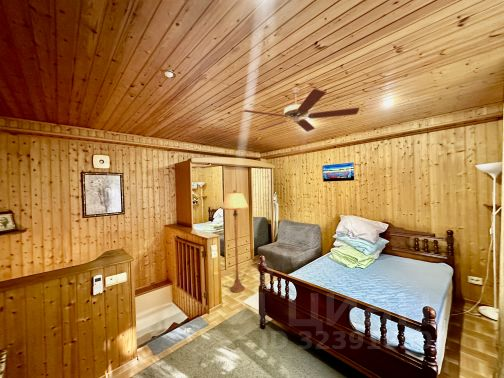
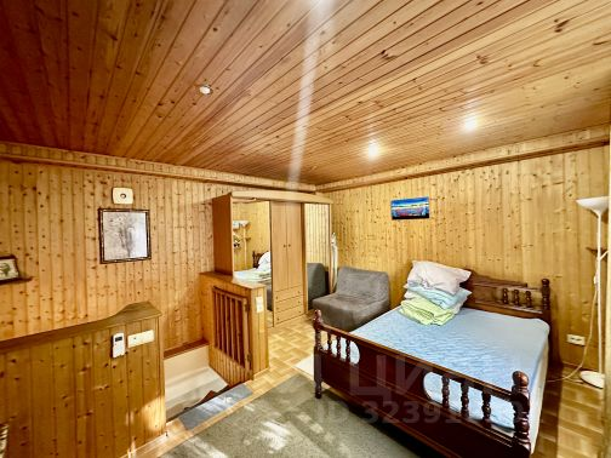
- ceiling fan (300, 105)
- floor lamp (236, 239)
